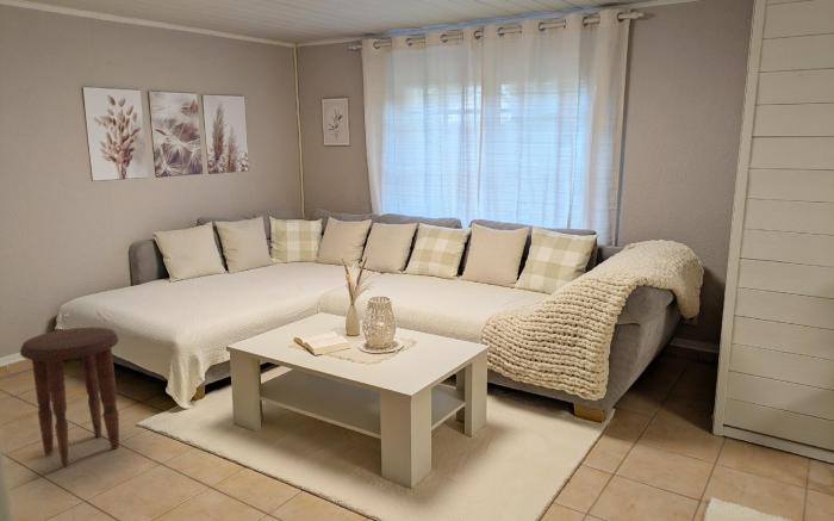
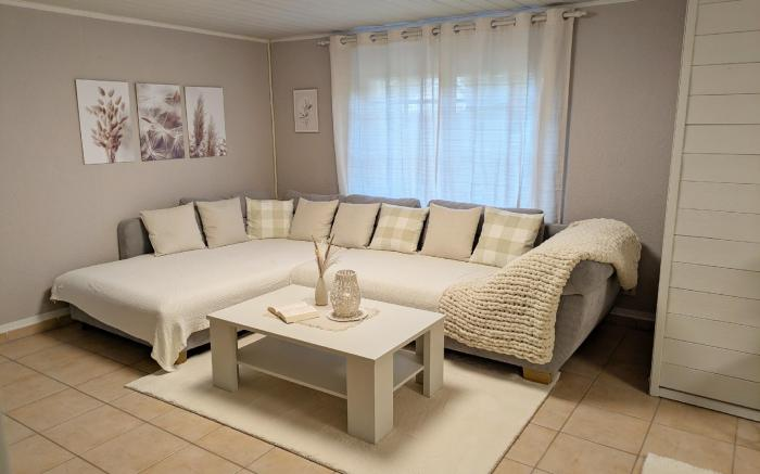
- side table (64, 395)
